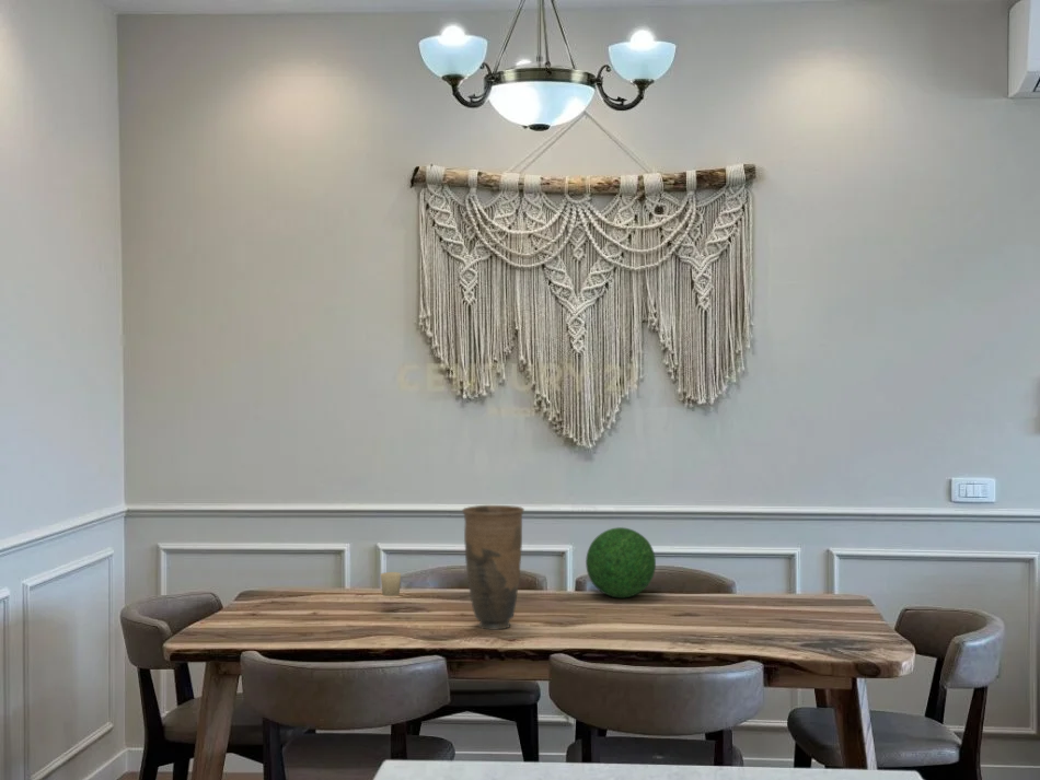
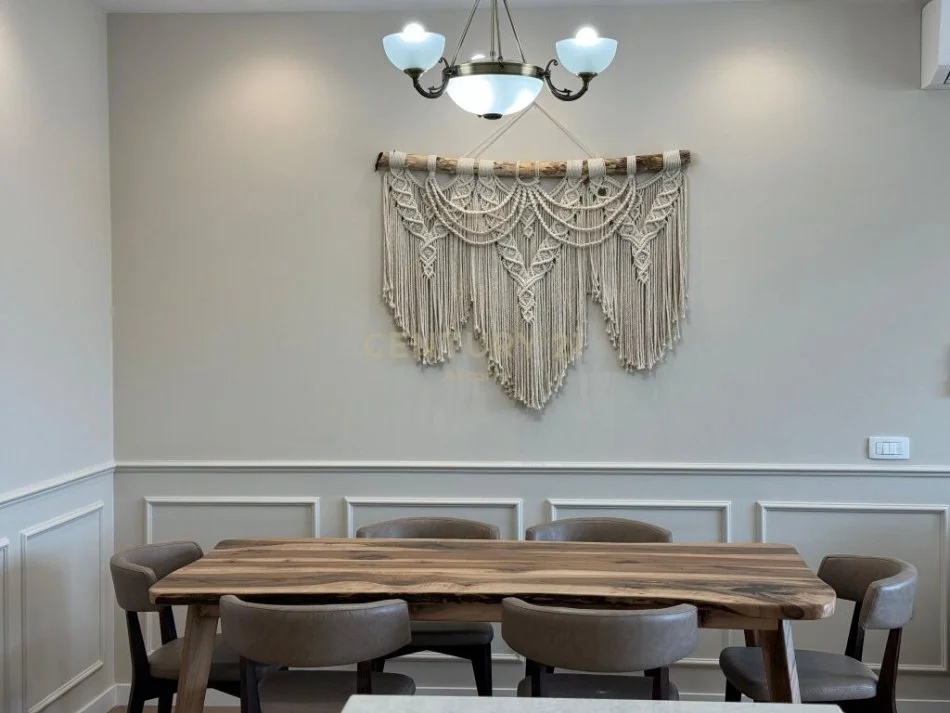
- vase (494, 567)
- decorative ball (621, 562)
- candle (391, 592)
